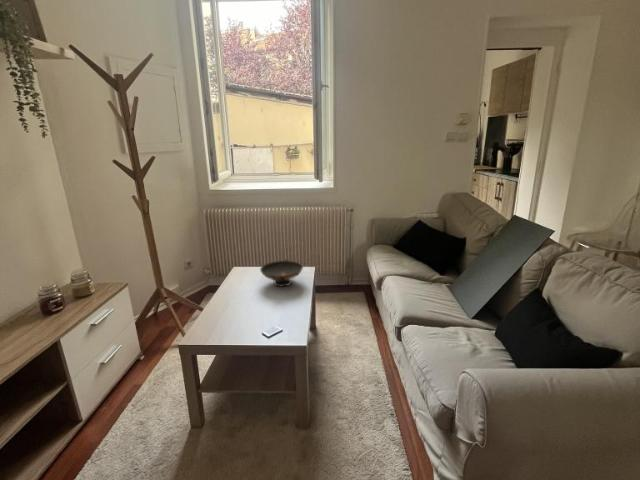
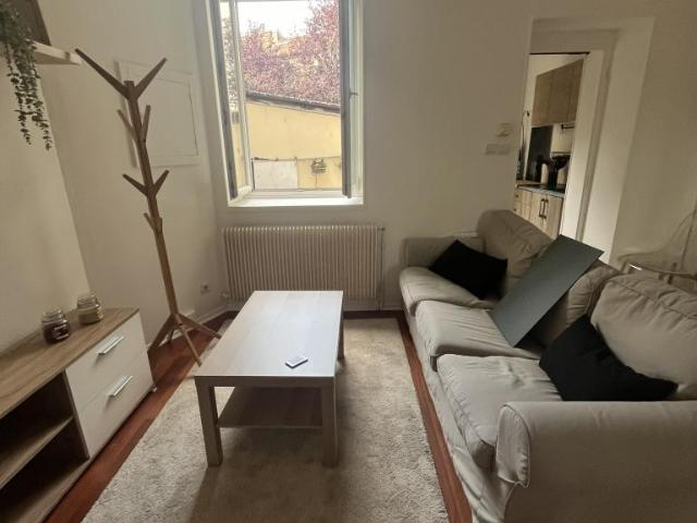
- decorative bowl (282, 275)
